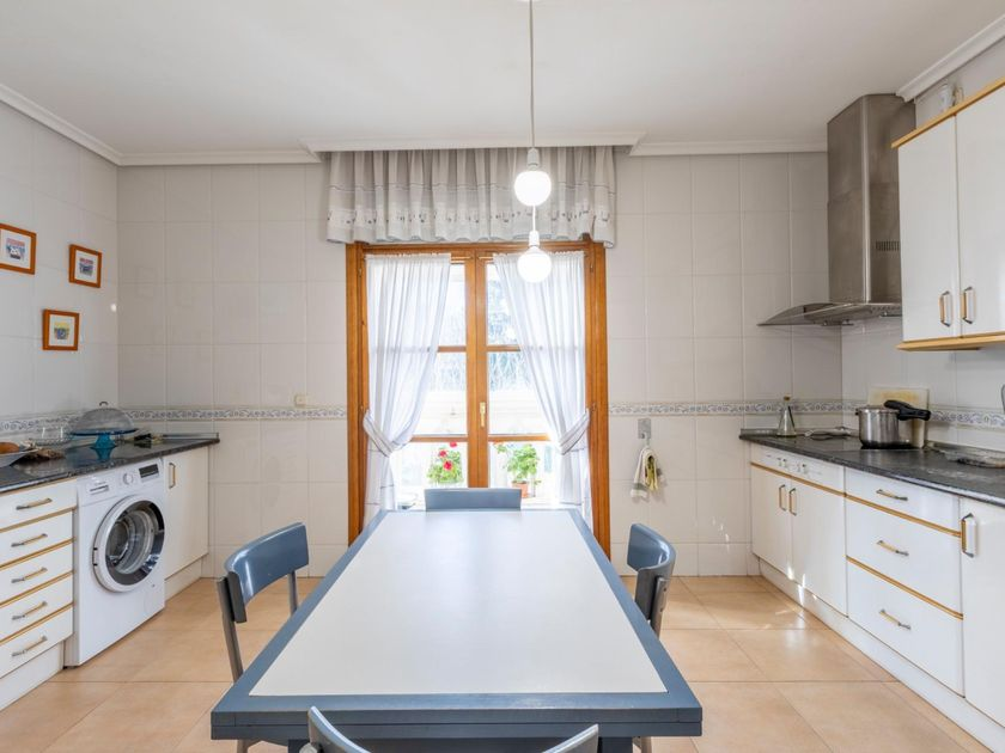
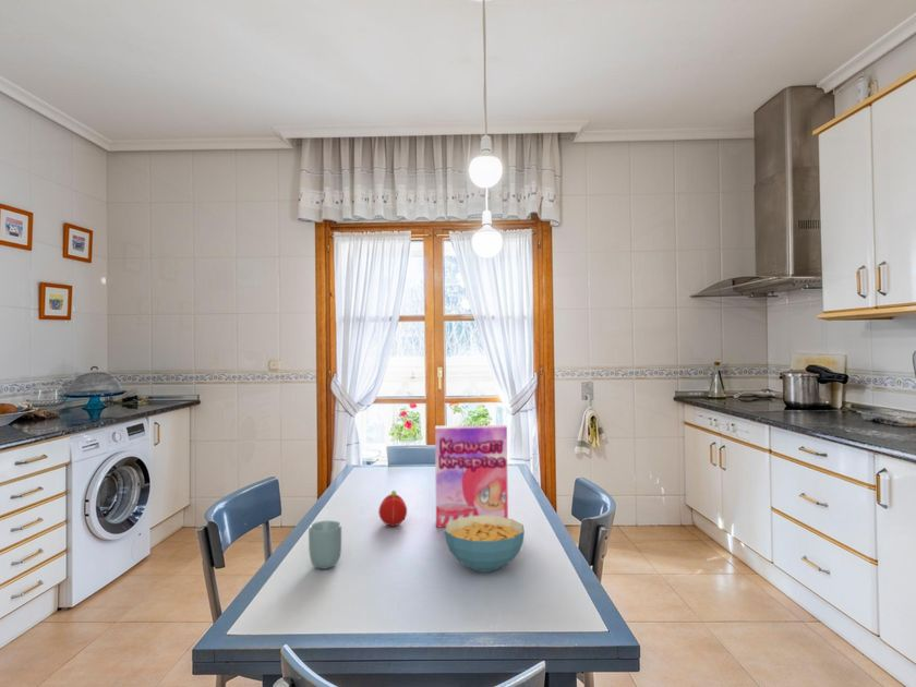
+ fruit (393, 507)
+ cereal box (471, 474)
+ cup (325, 545)
+ cereal bowl (484, 547)
